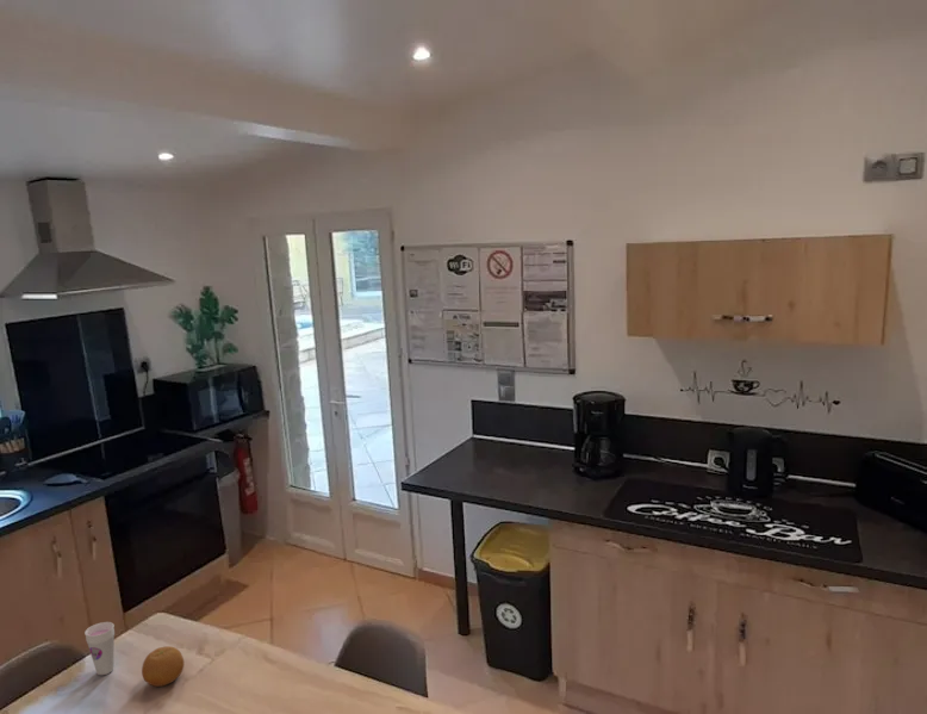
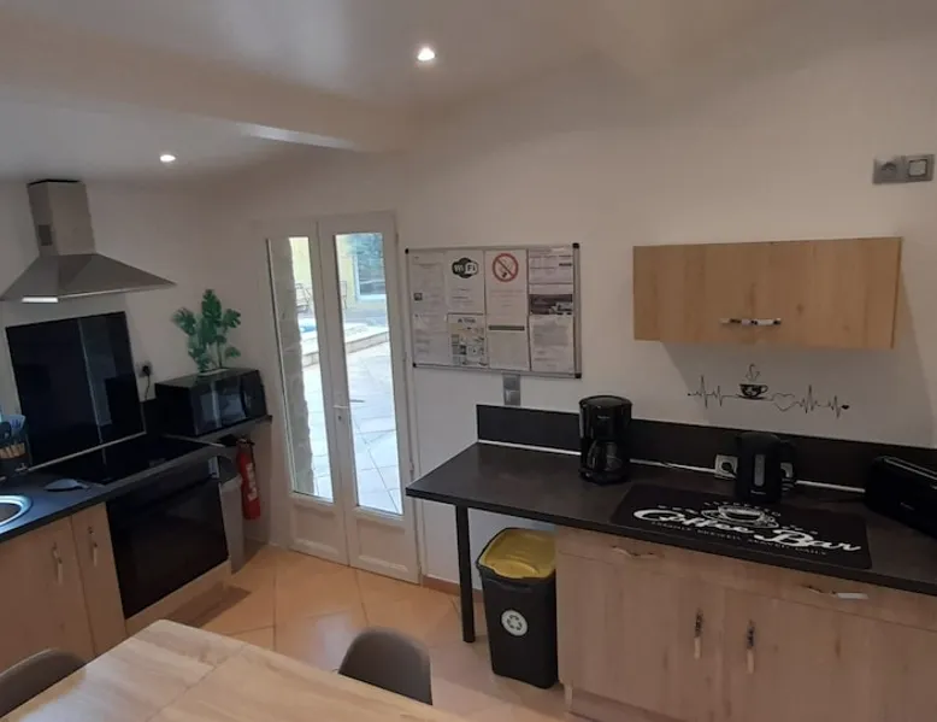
- fruit (162, 665)
- cup (101, 650)
